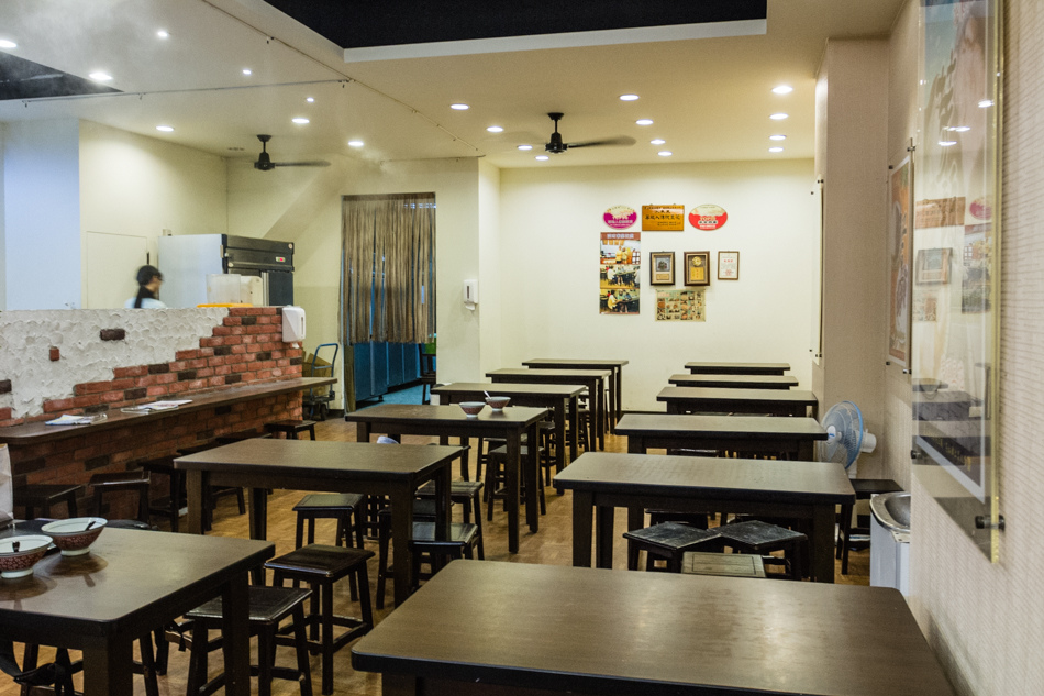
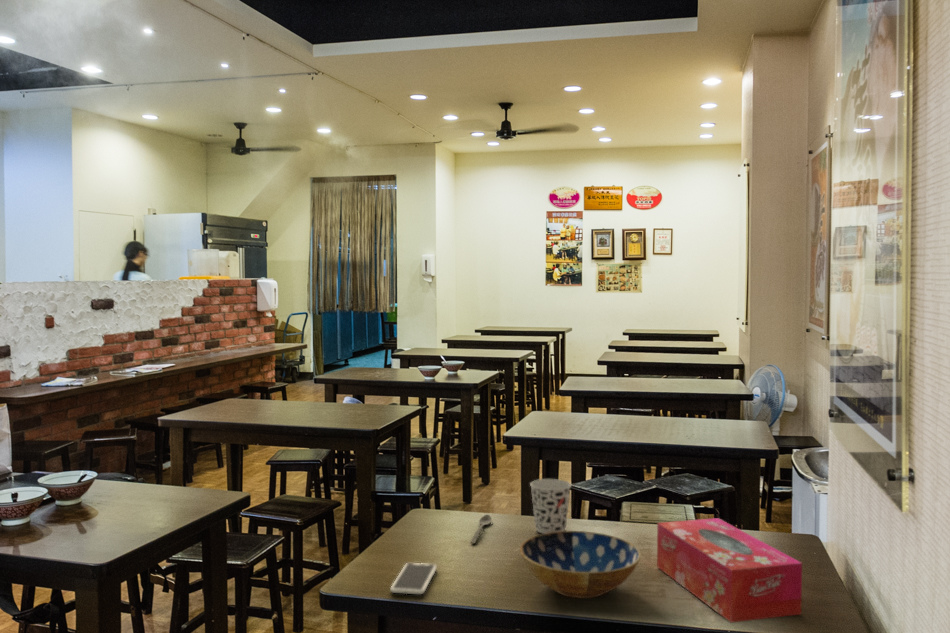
+ spoon (480, 528)
+ smartphone (414, 577)
+ tissue box (723, 565)
+ cup (550, 506)
+ bowl (579, 568)
